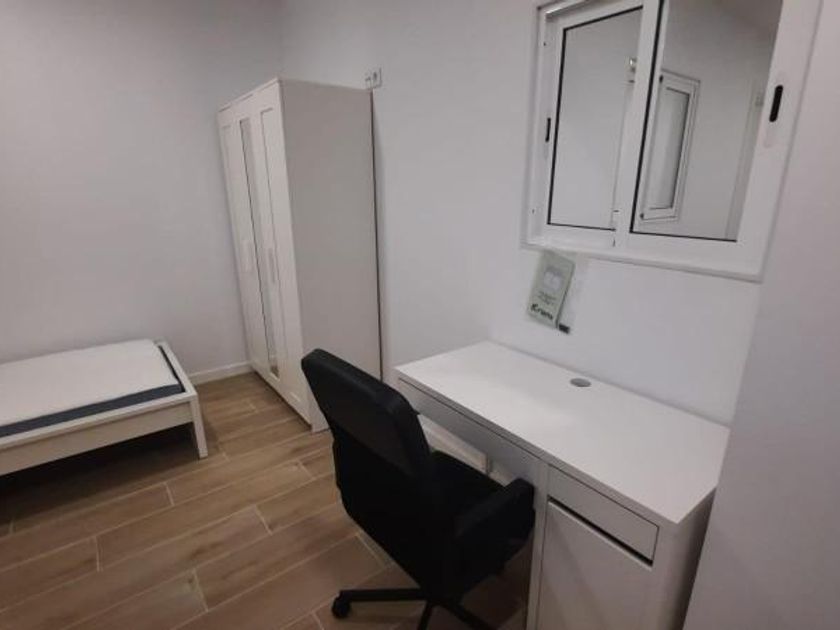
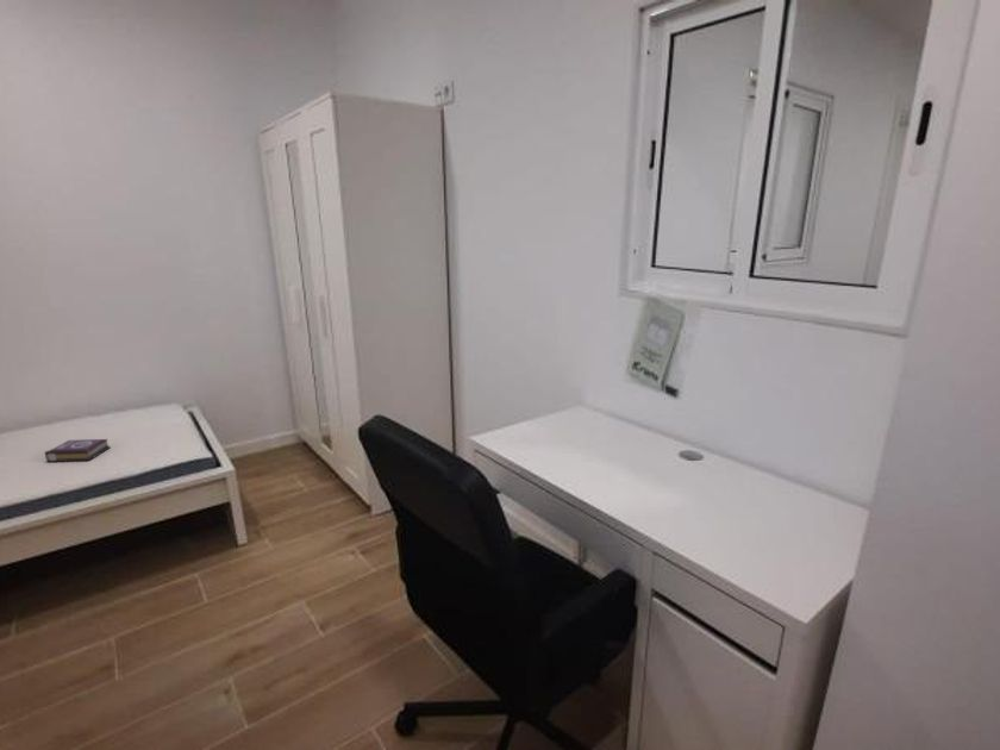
+ book (77, 449)
